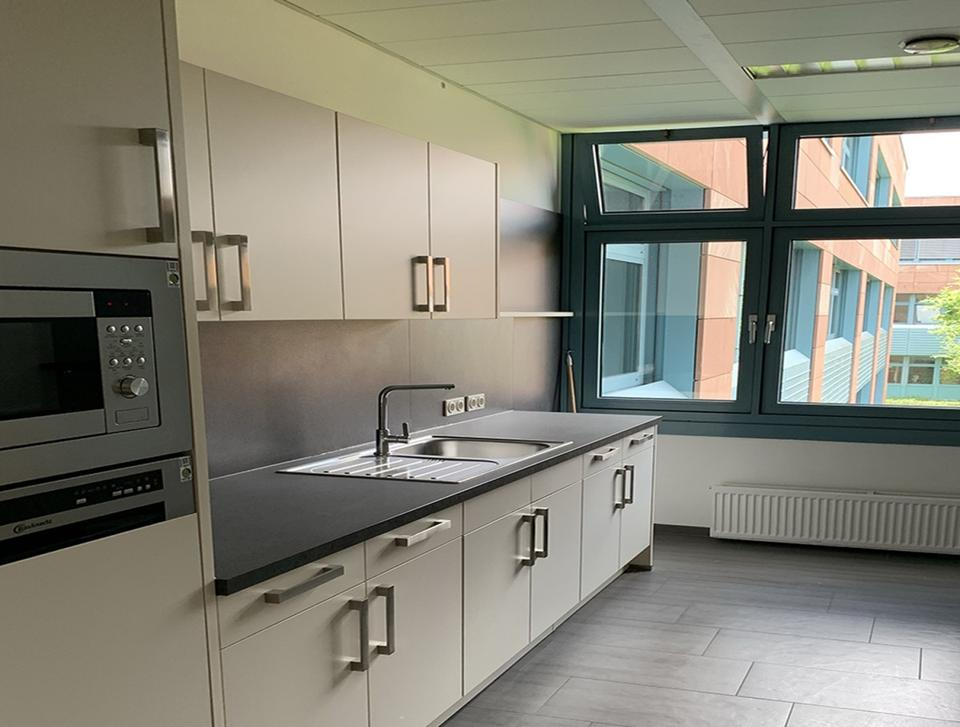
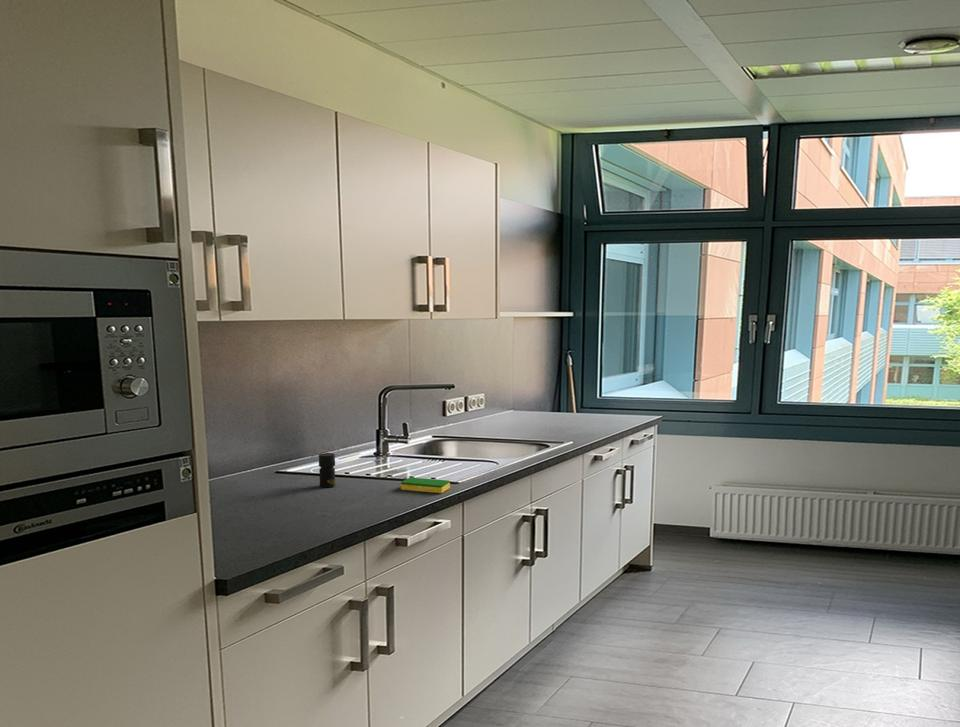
+ dish sponge (425, 485)
+ jar (327, 470)
